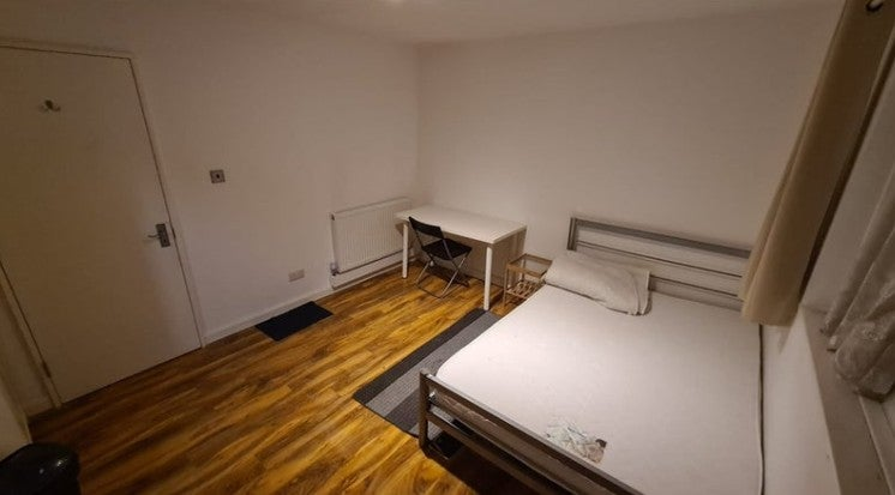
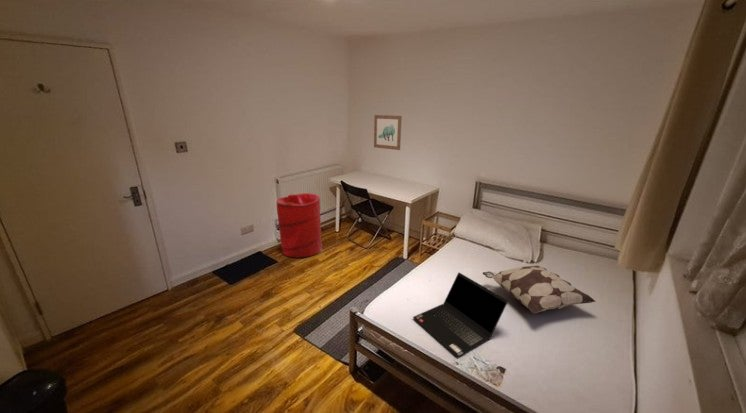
+ wall art (387, 132)
+ laundry hamper (299, 223)
+ decorative pillow (534, 285)
+ laptop computer (458, 310)
